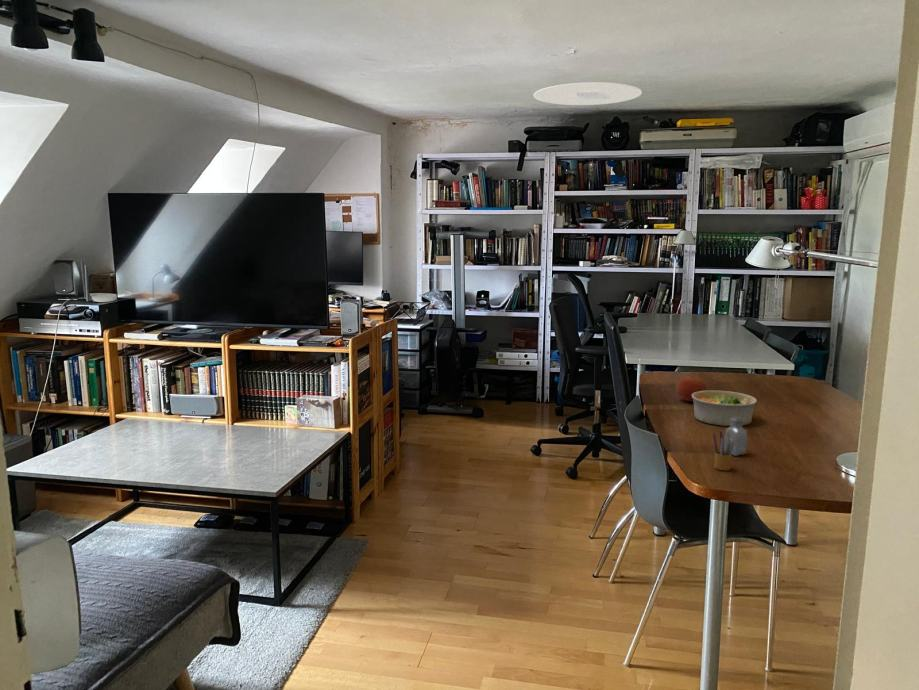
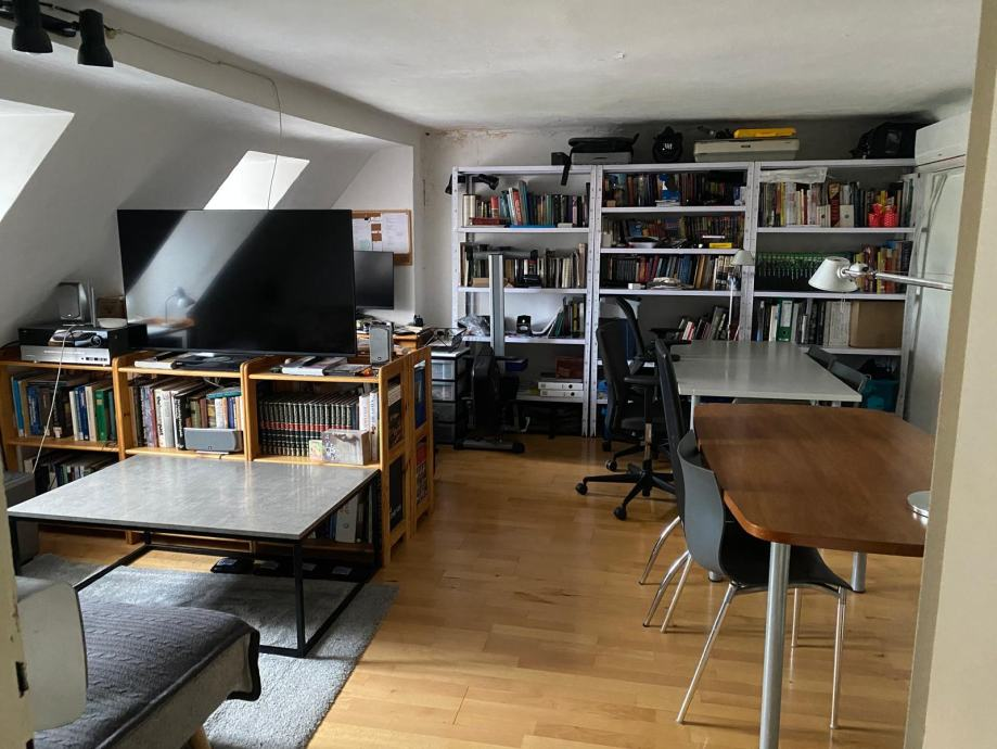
- ceiling light (587, 89)
- bowl (723, 407)
- fruit (691, 387)
- saltshaker (735, 435)
- pencil box (722, 449)
